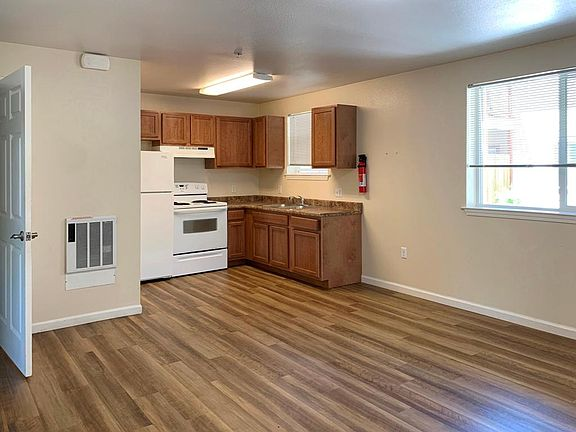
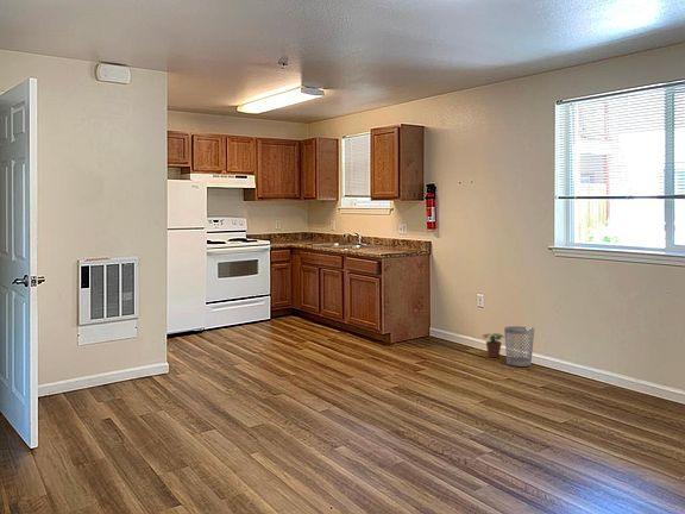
+ potted plant (492, 345)
+ wastebasket (519, 345)
